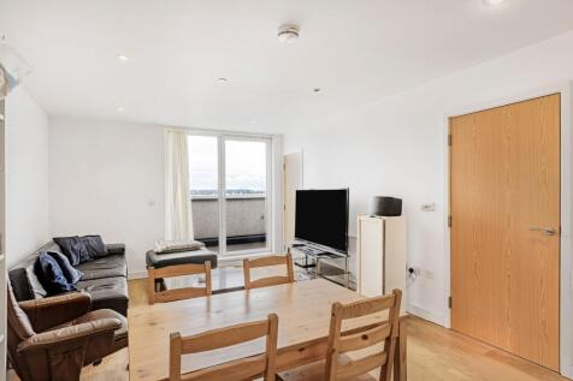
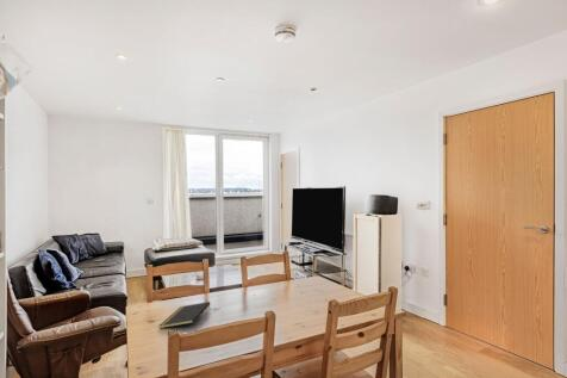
+ notepad (186, 314)
